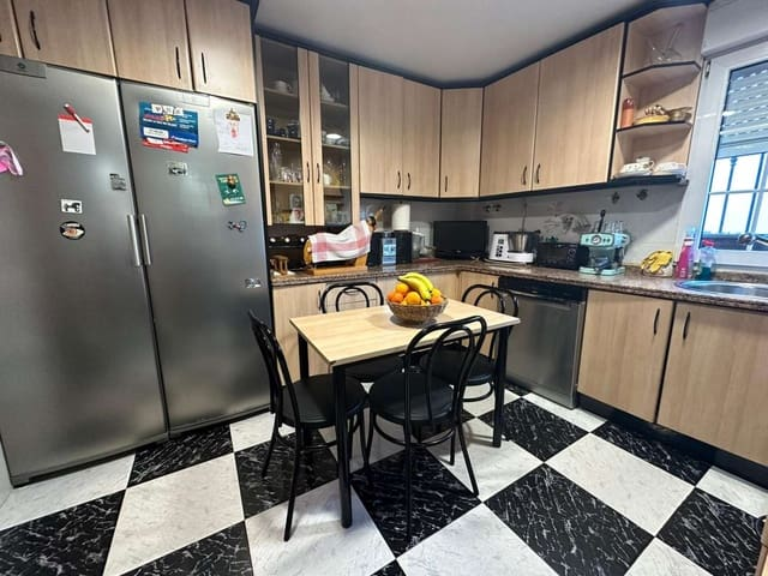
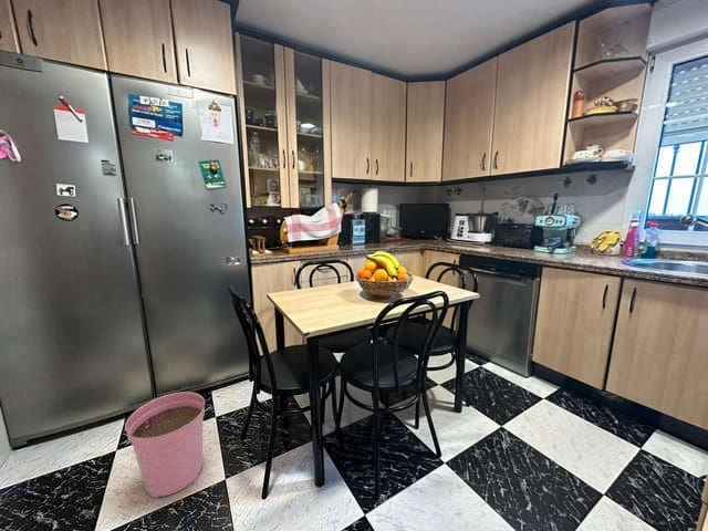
+ plant pot (170, 444)
